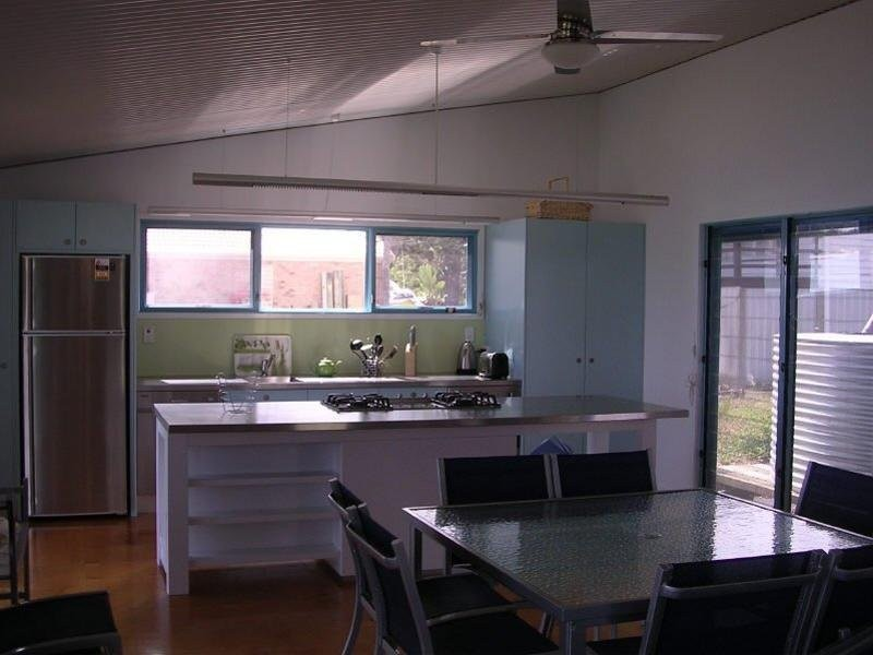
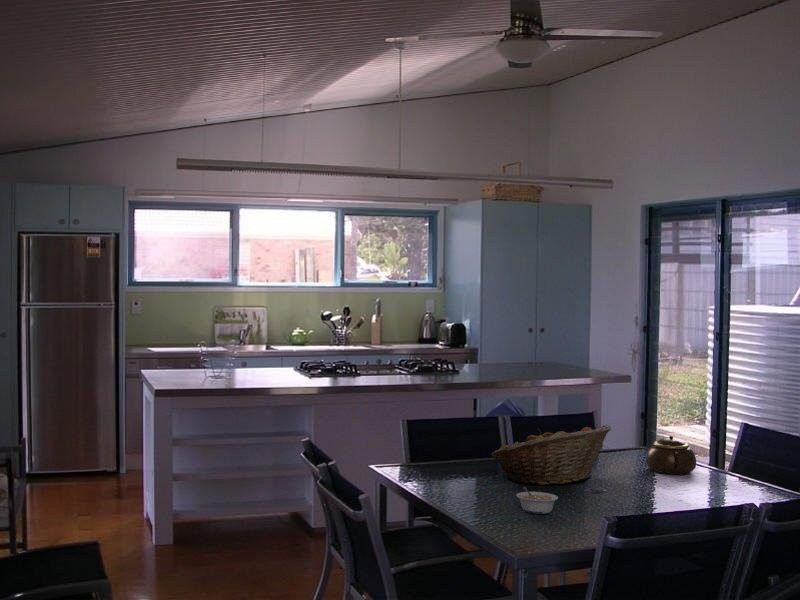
+ teapot (669, 452)
+ fruit basket (552, 450)
+ legume (535, 501)
